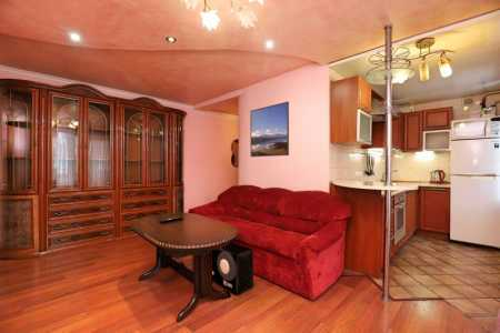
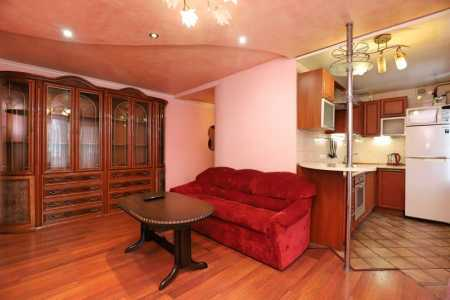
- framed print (268, 131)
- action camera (224, 263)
